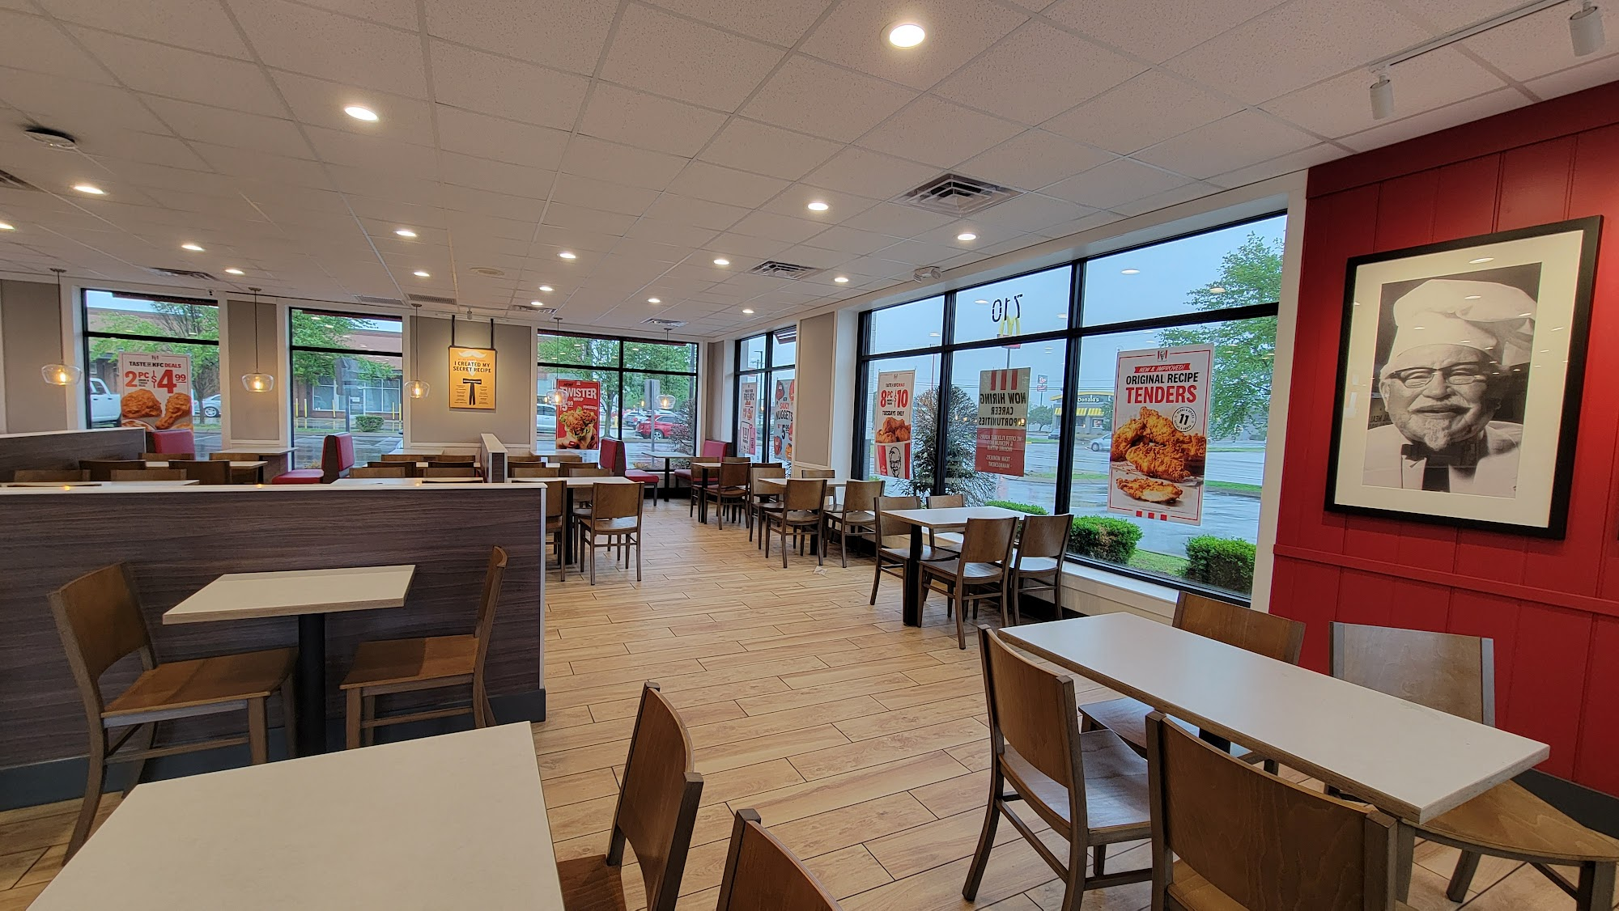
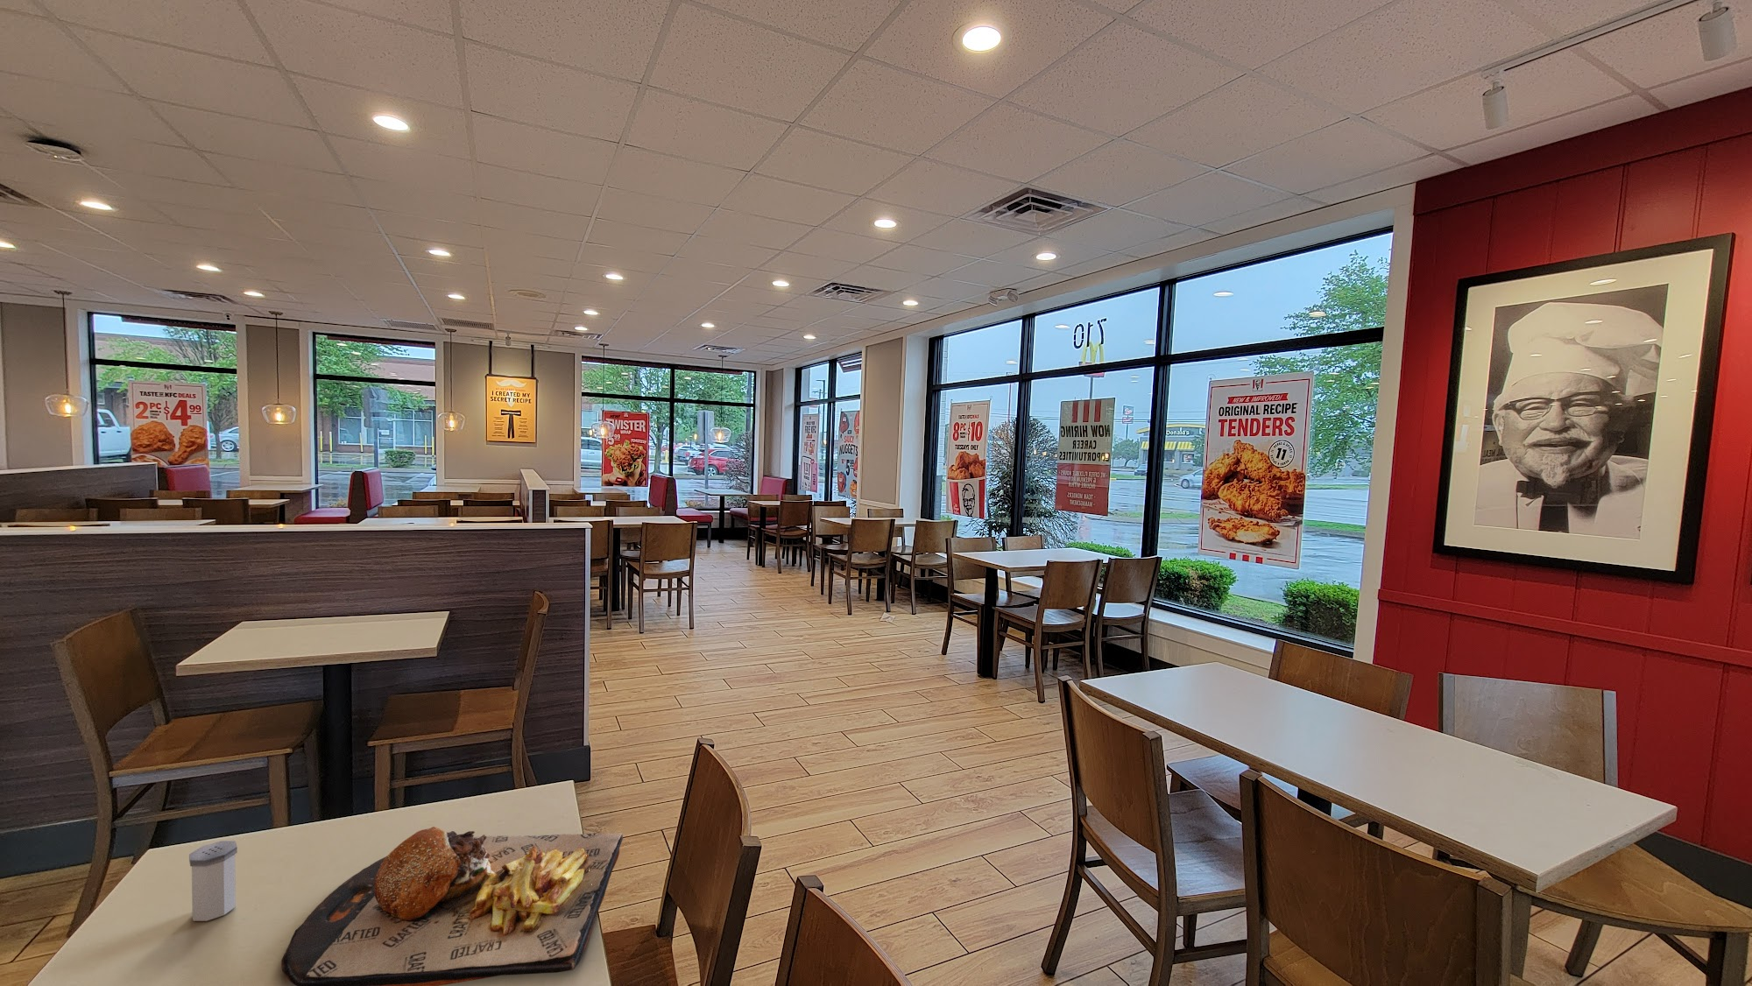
+ salt shaker (214, 880)
+ food tray (462, 872)
